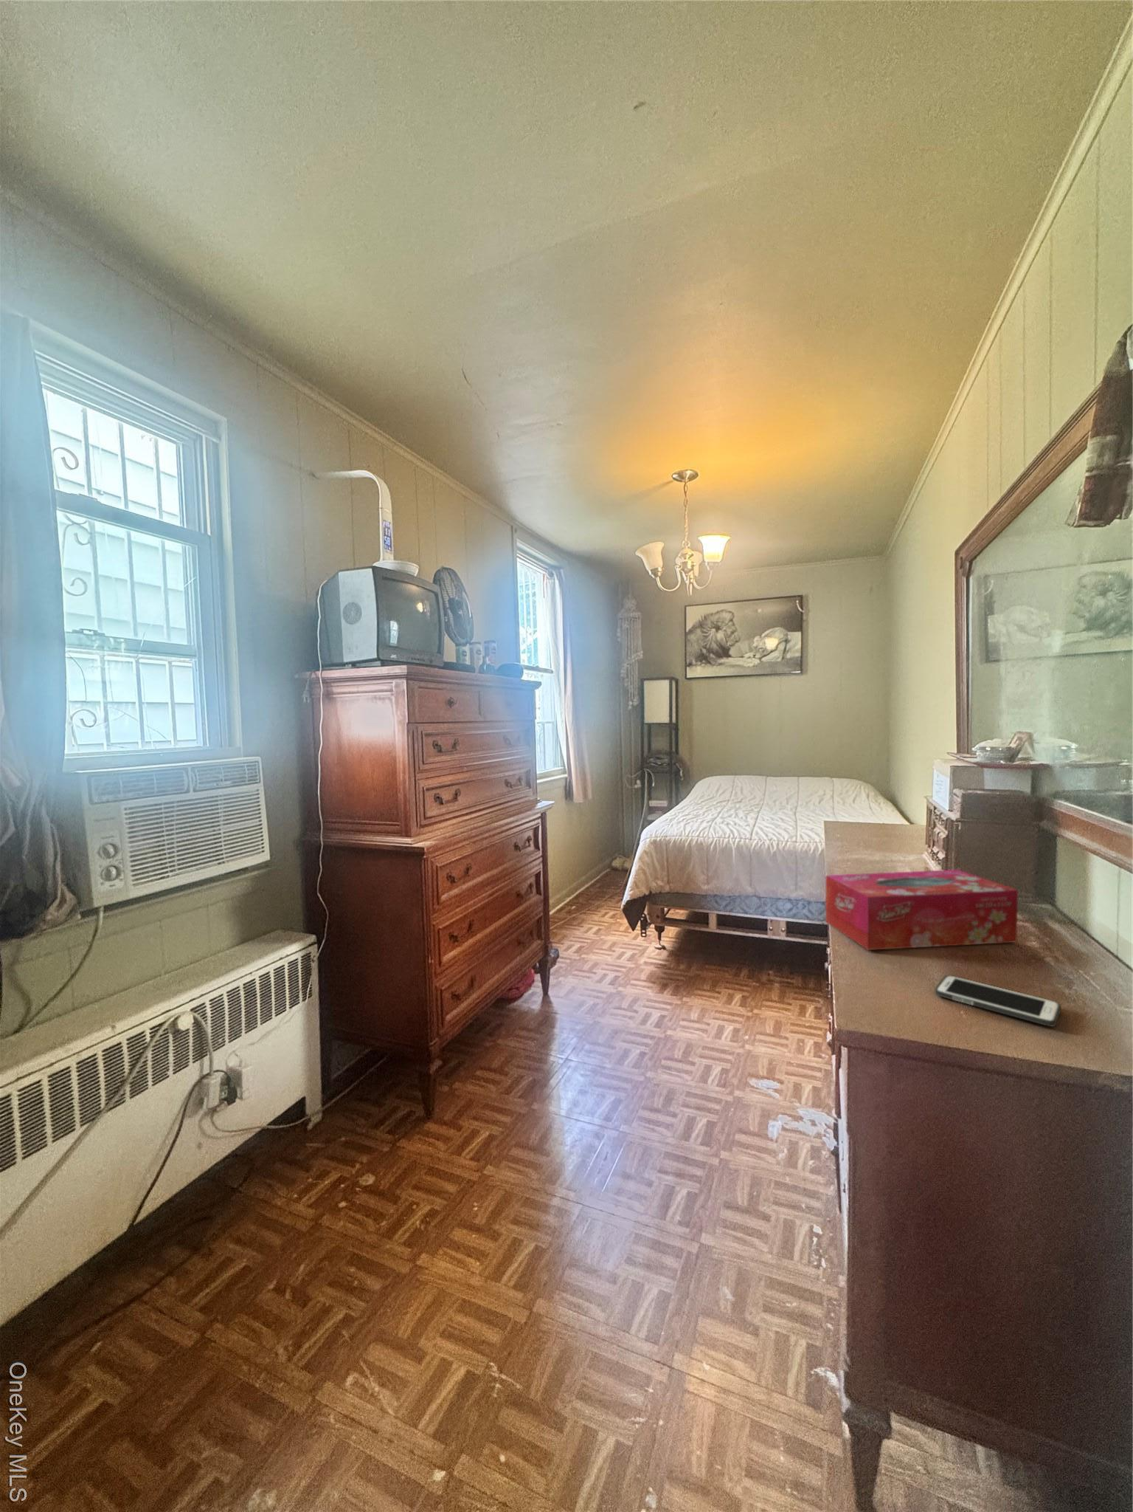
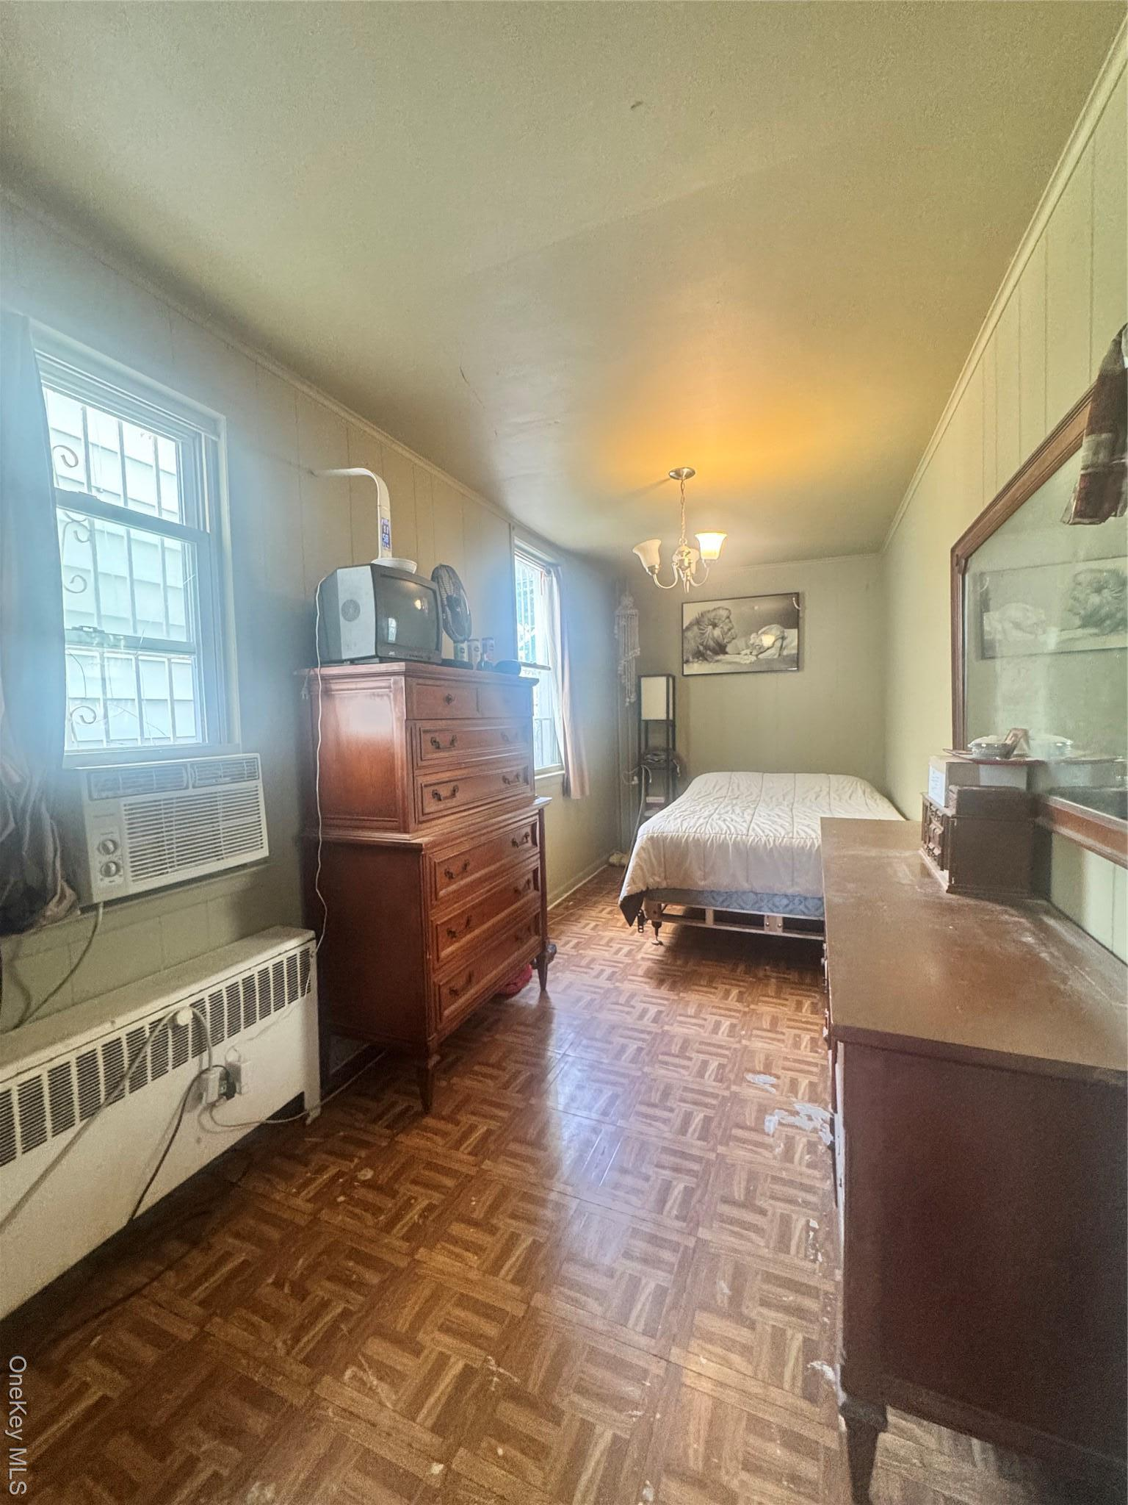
- cell phone (995, 999)
- tissue box (915, 907)
